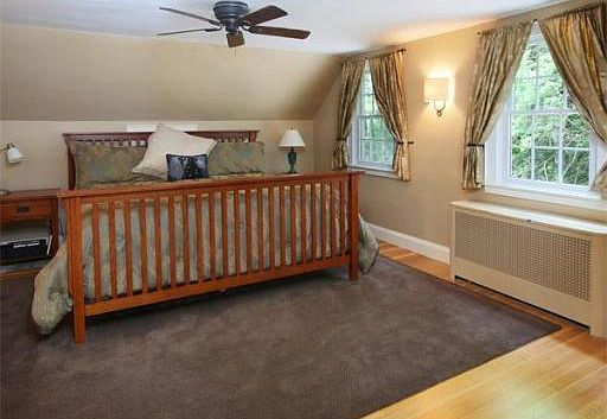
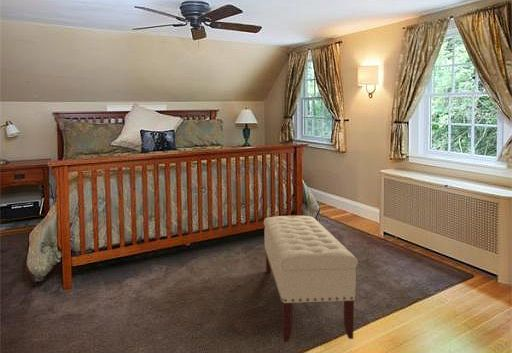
+ bench (301, 266)
